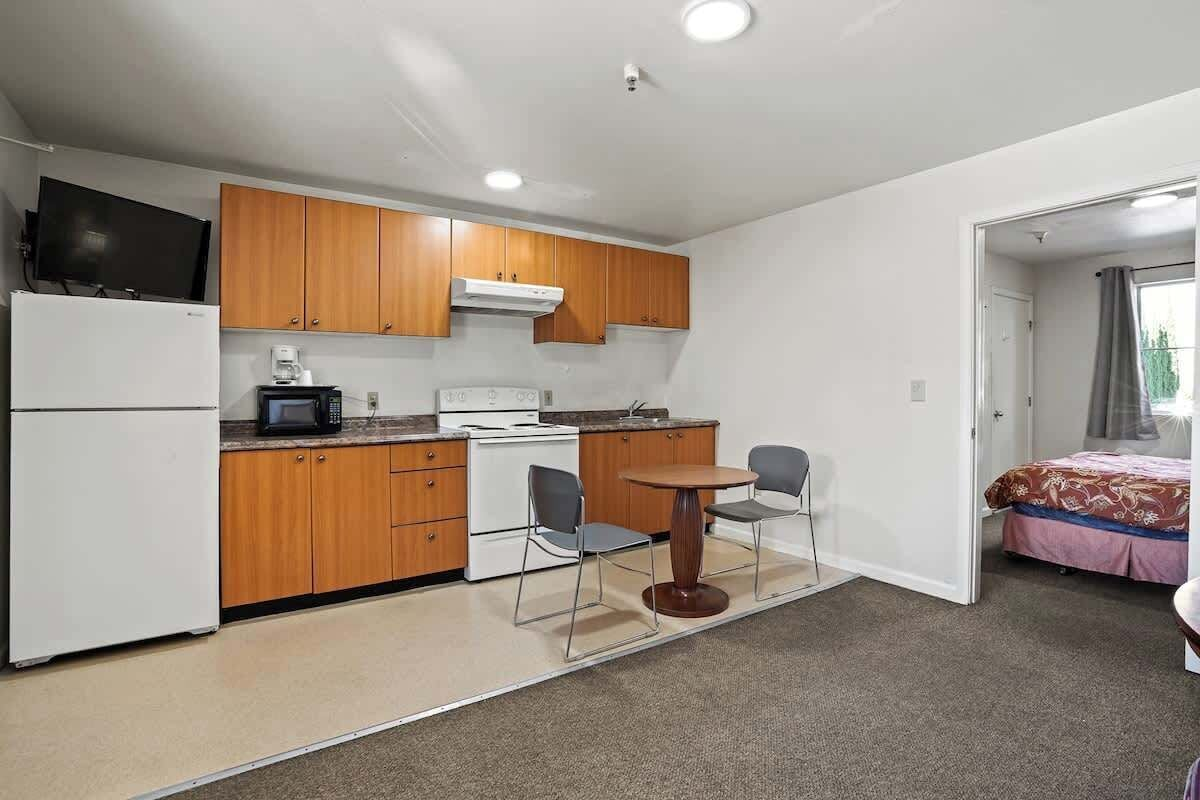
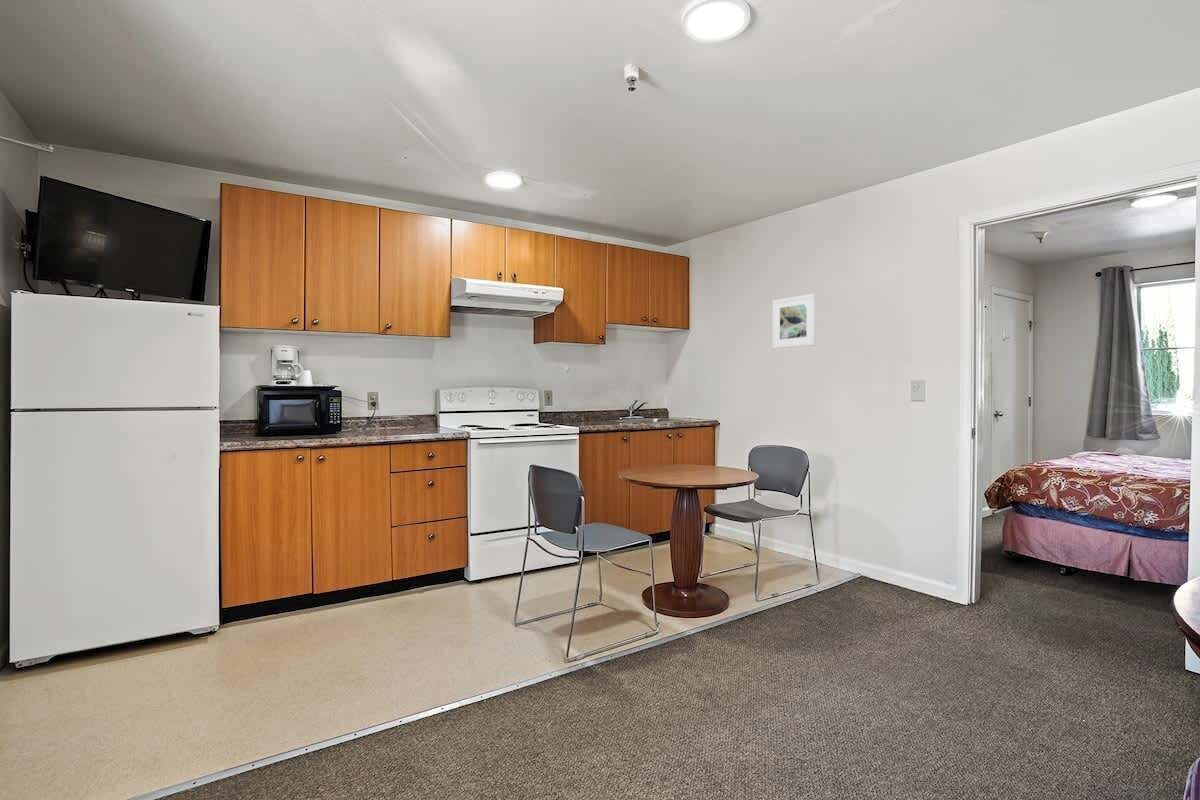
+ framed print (793, 322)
